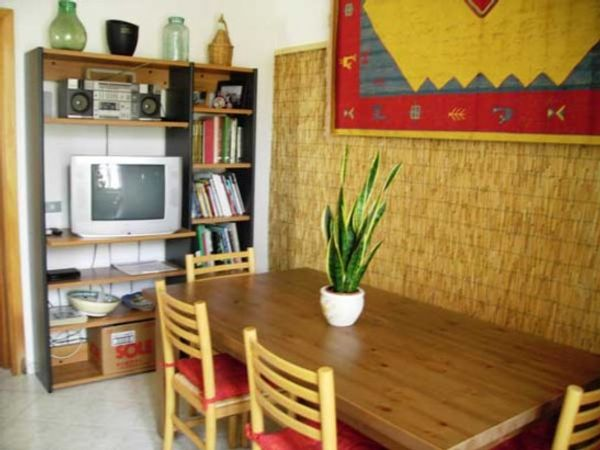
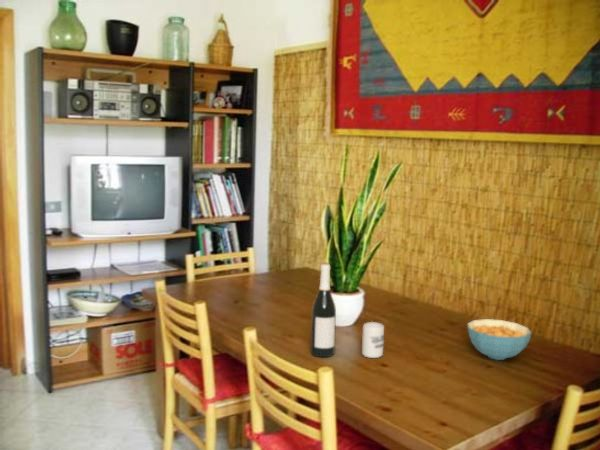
+ cereal bowl (497, 342)
+ cup (373, 340)
+ wine bottle (324, 308)
